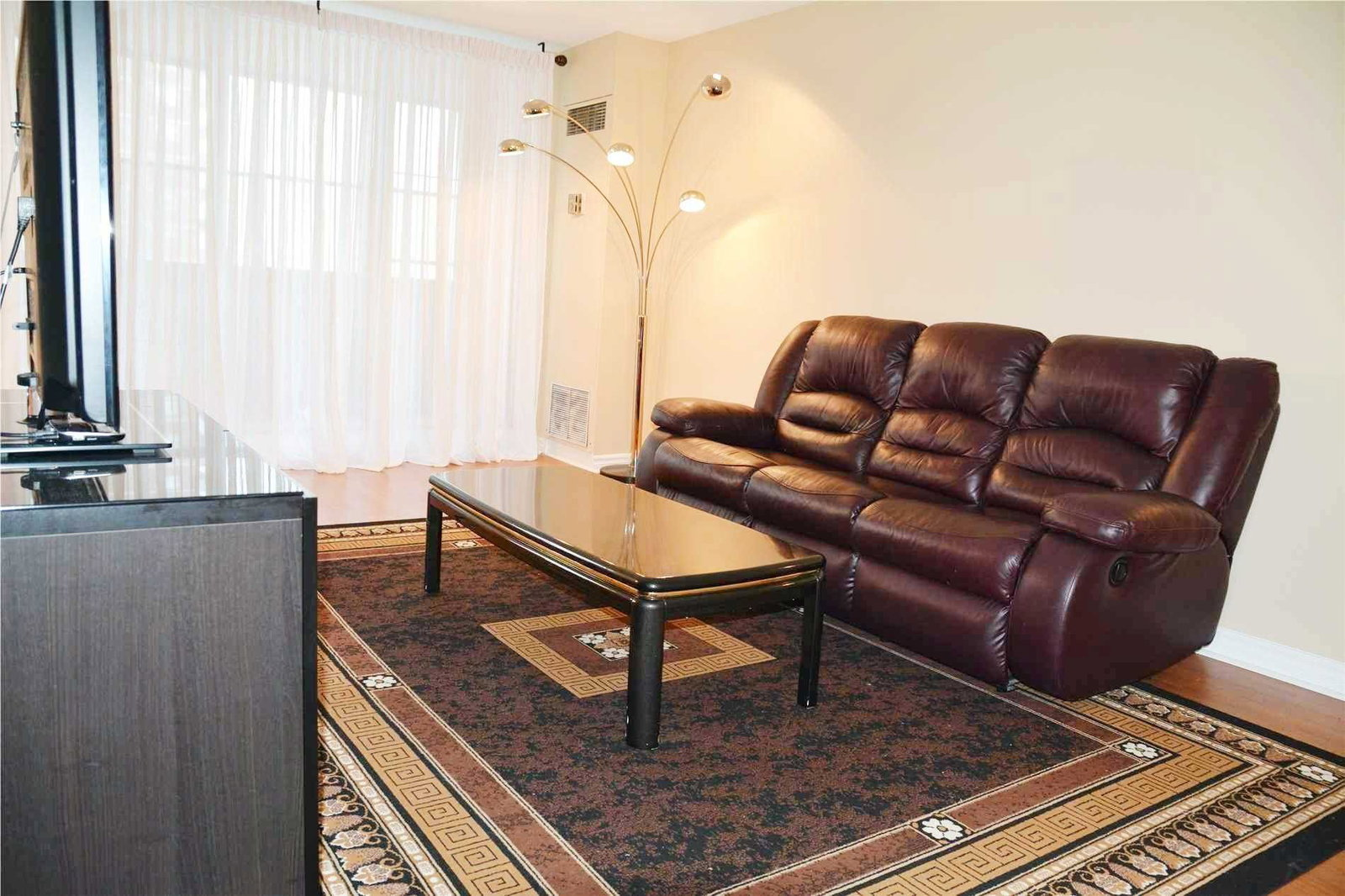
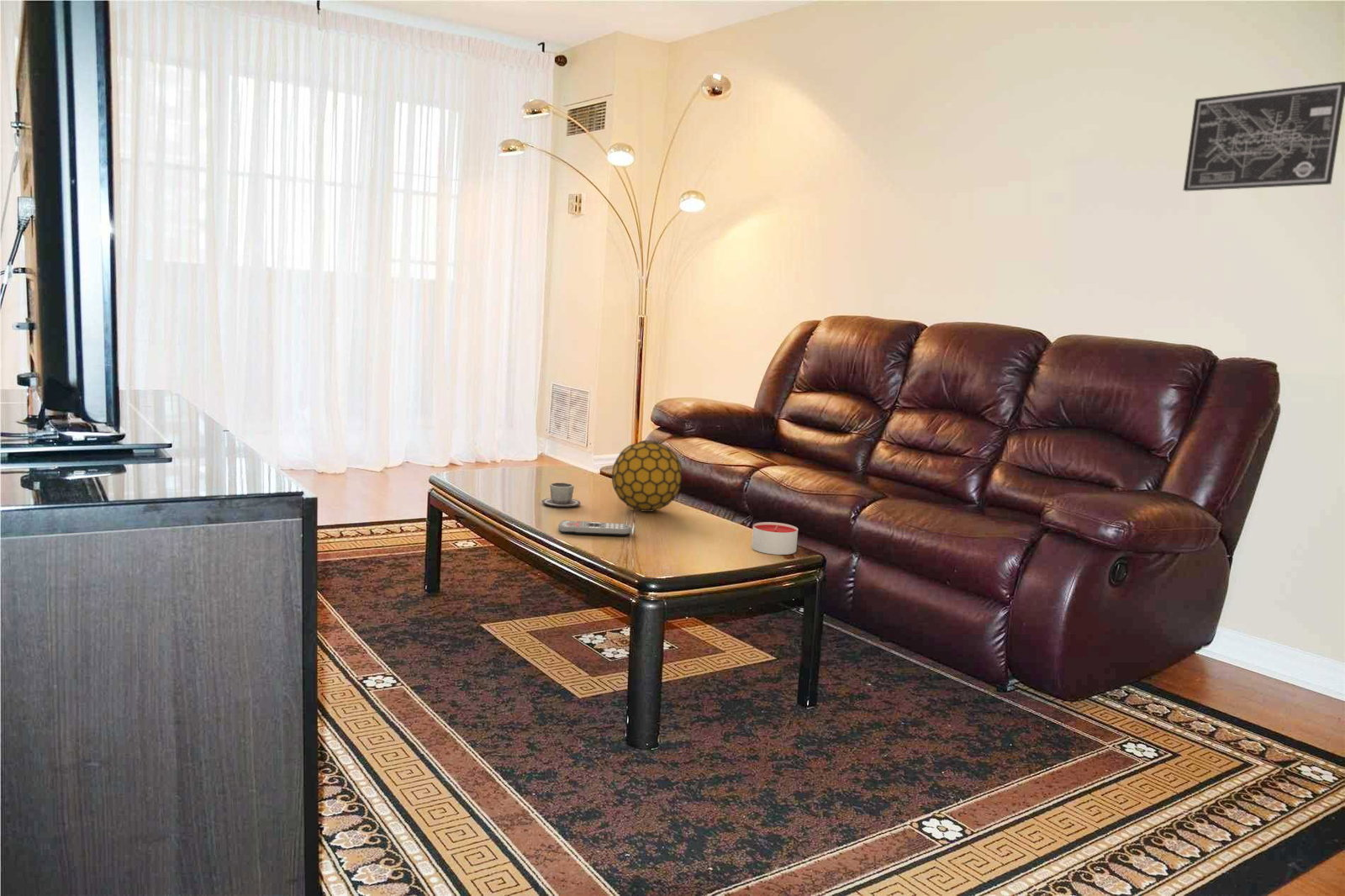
+ wall art (1260, 140)
+ remote control (594, 528)
+ cup (562, 494)
+ decorative ball (646, 476)
+ candle (774, 537)
